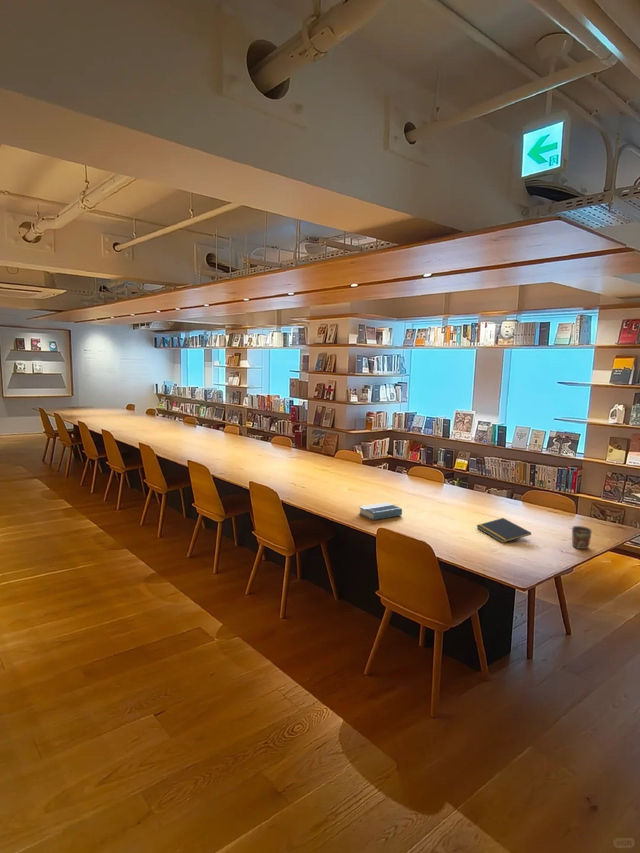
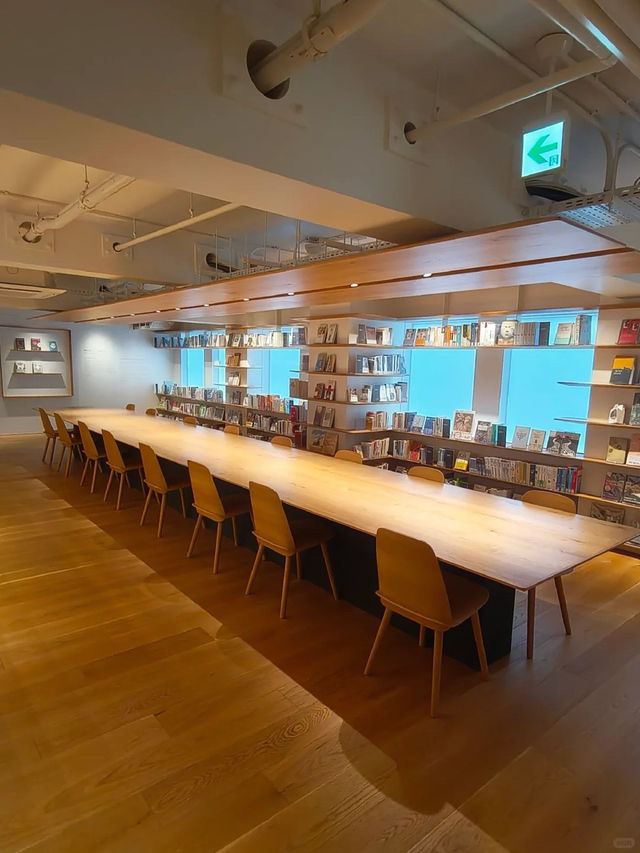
- hardback book (380, 511)
- notepad (502, 529)
- mug (580, 536)
